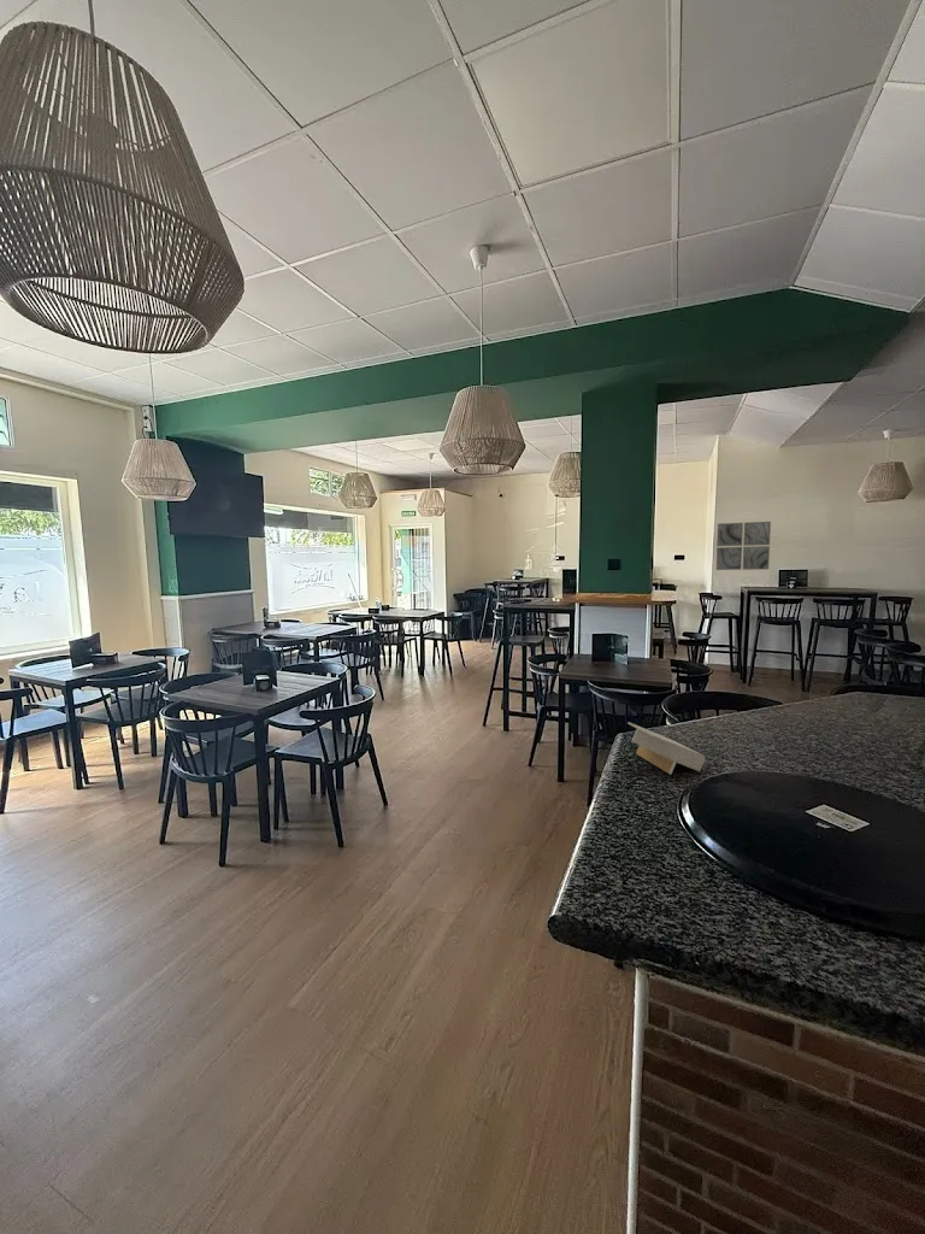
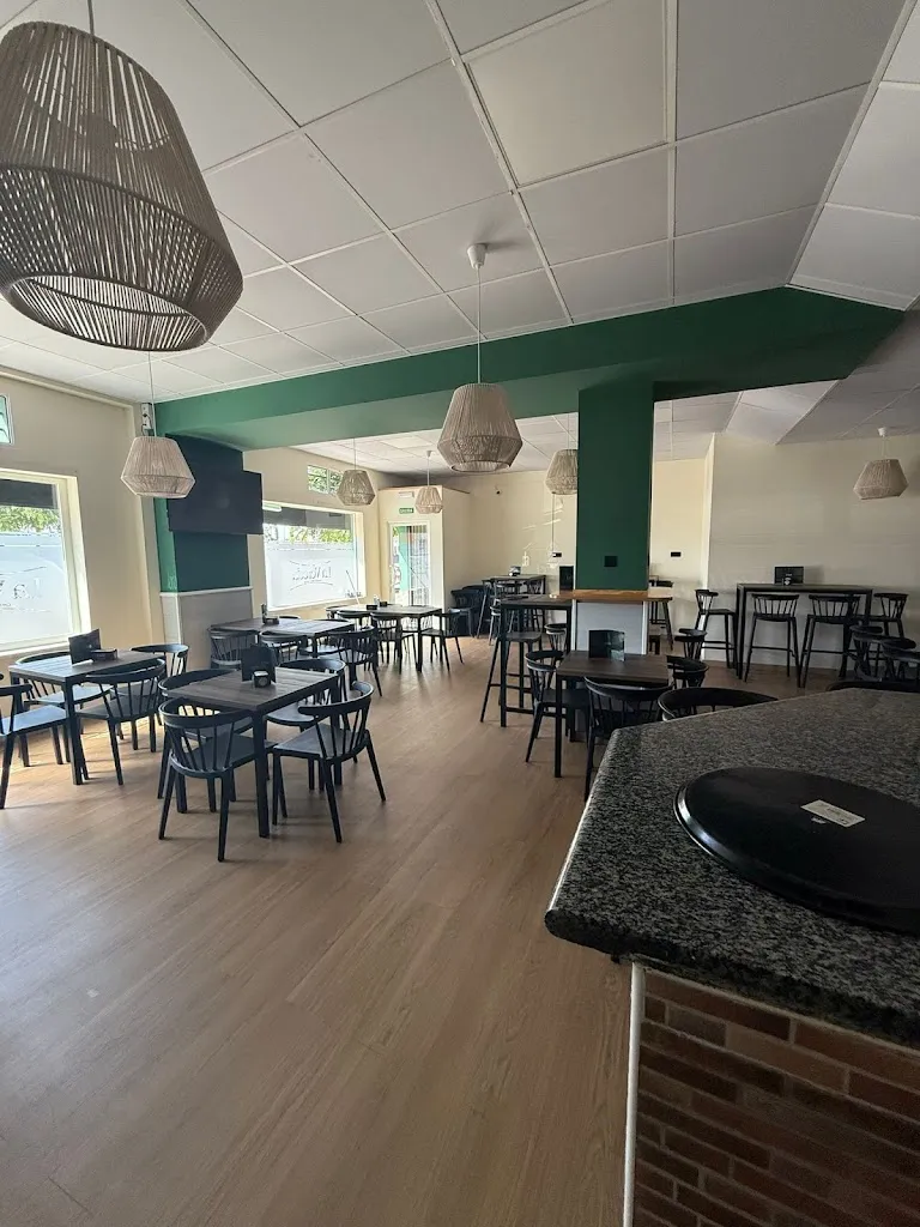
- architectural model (659, 744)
- wall art (743, 545)
